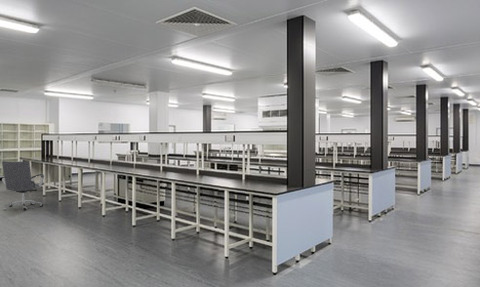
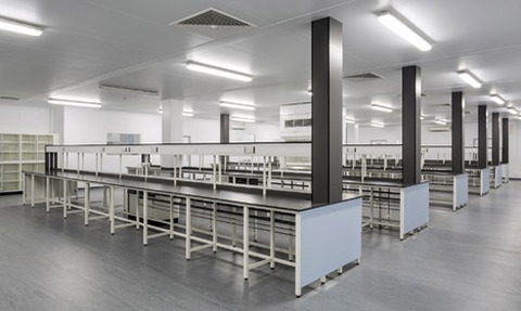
- office chair (23, 183)
